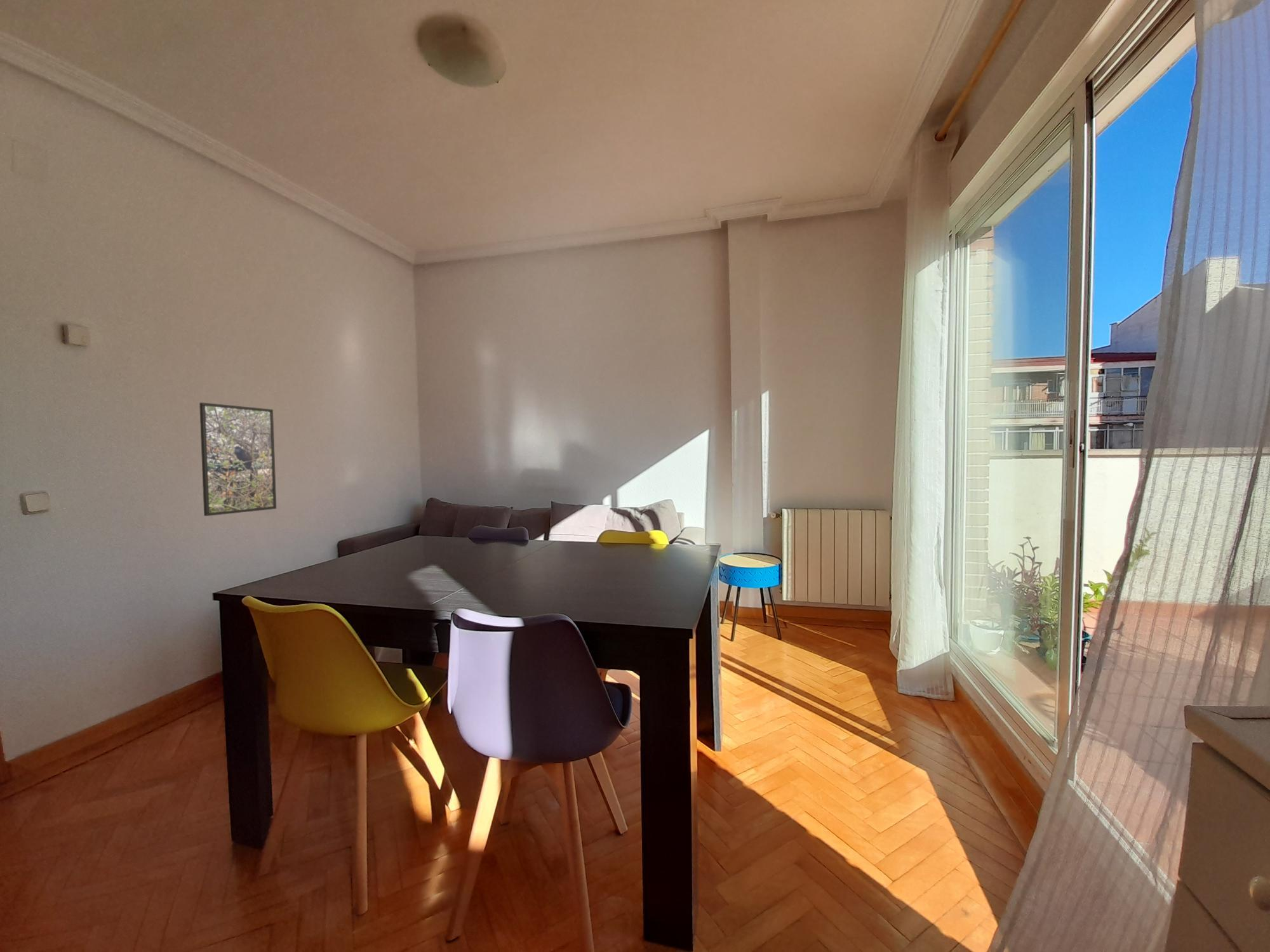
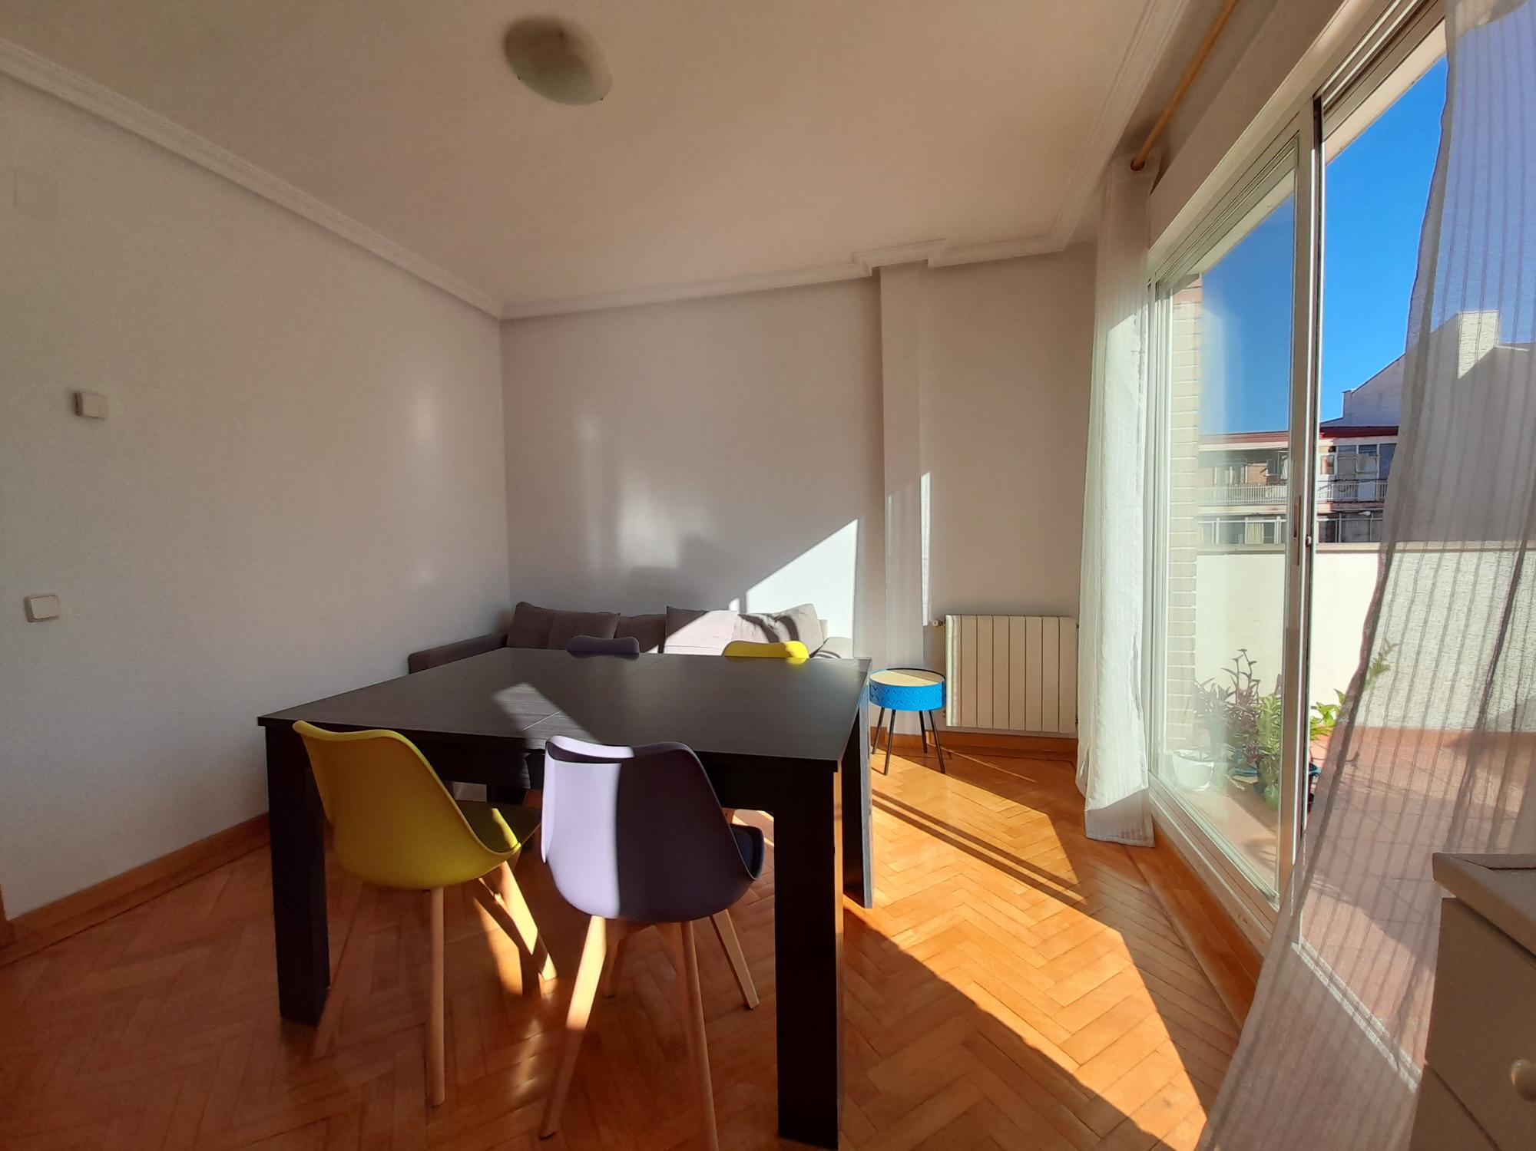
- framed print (240, 459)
